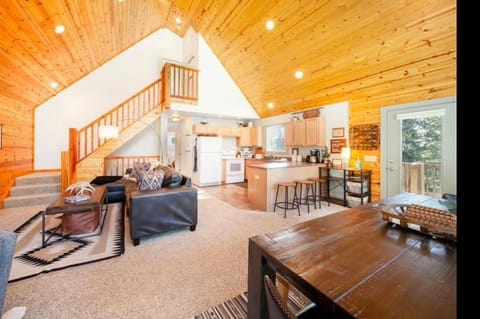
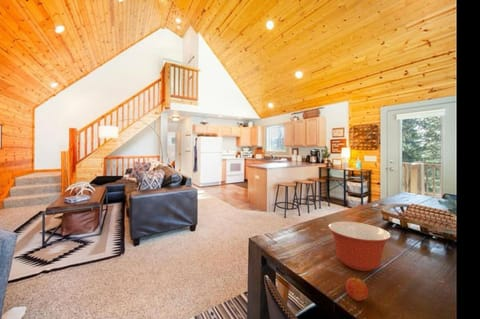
+ mixing bowl (357, 246)
+ fruit (356, 287)
